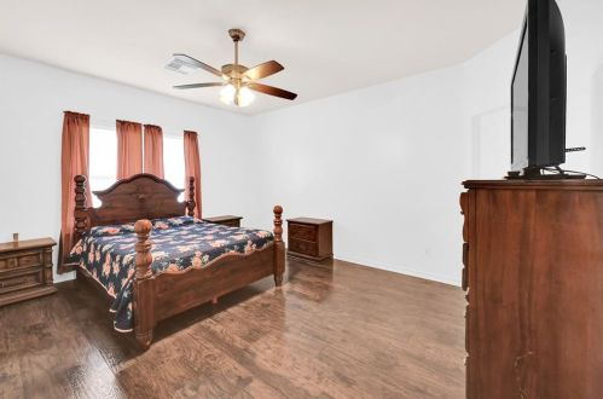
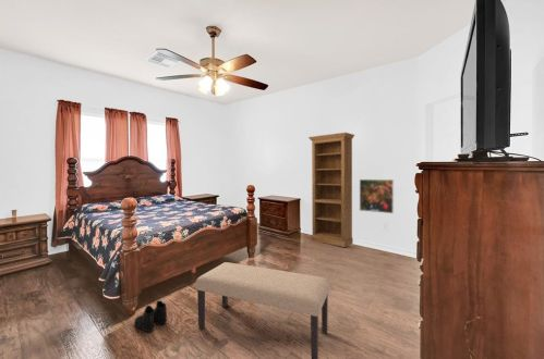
+ bookshelf (330, 188)
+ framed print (375, 195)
+ boots (150, 312)
+ bench (262, 302)
